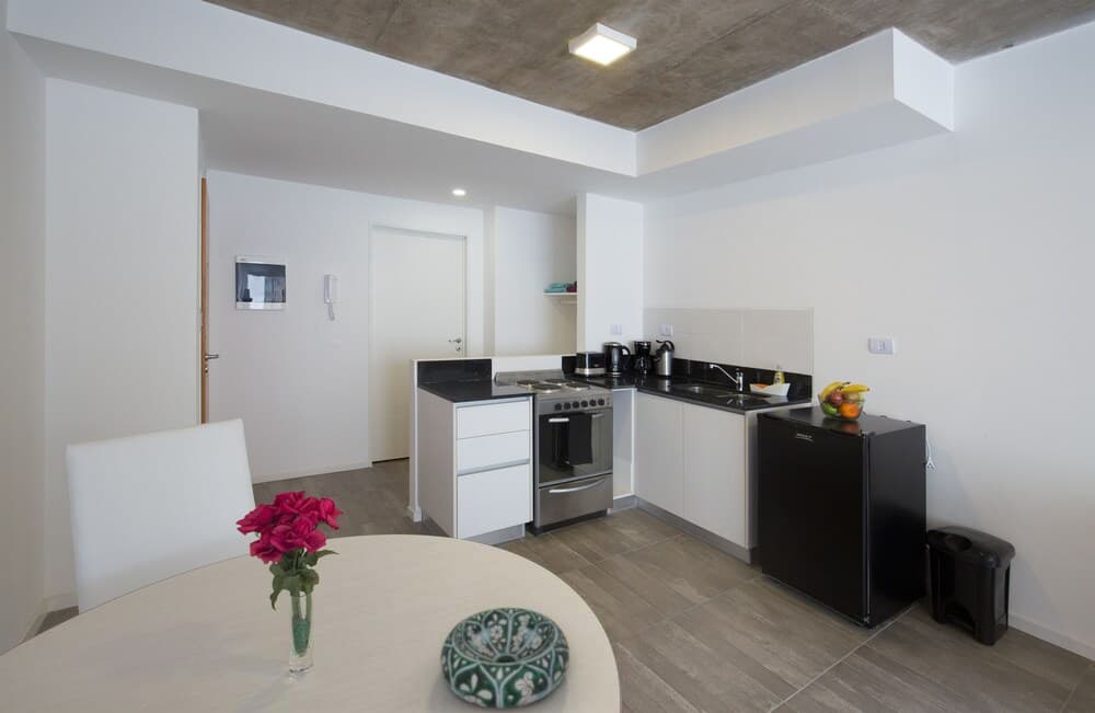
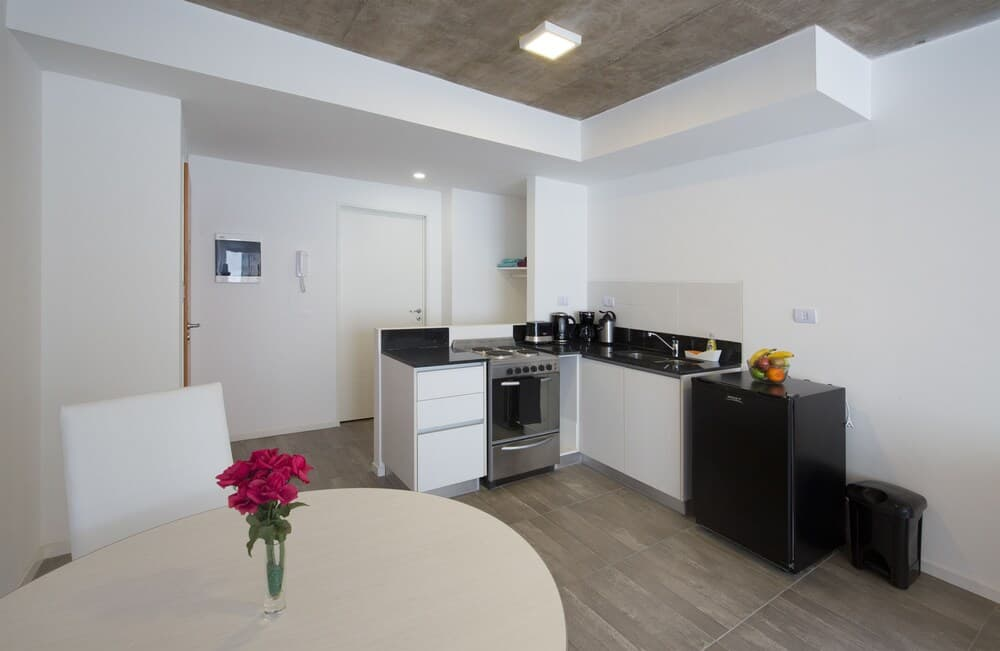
- decorative bowl (505, 653)
